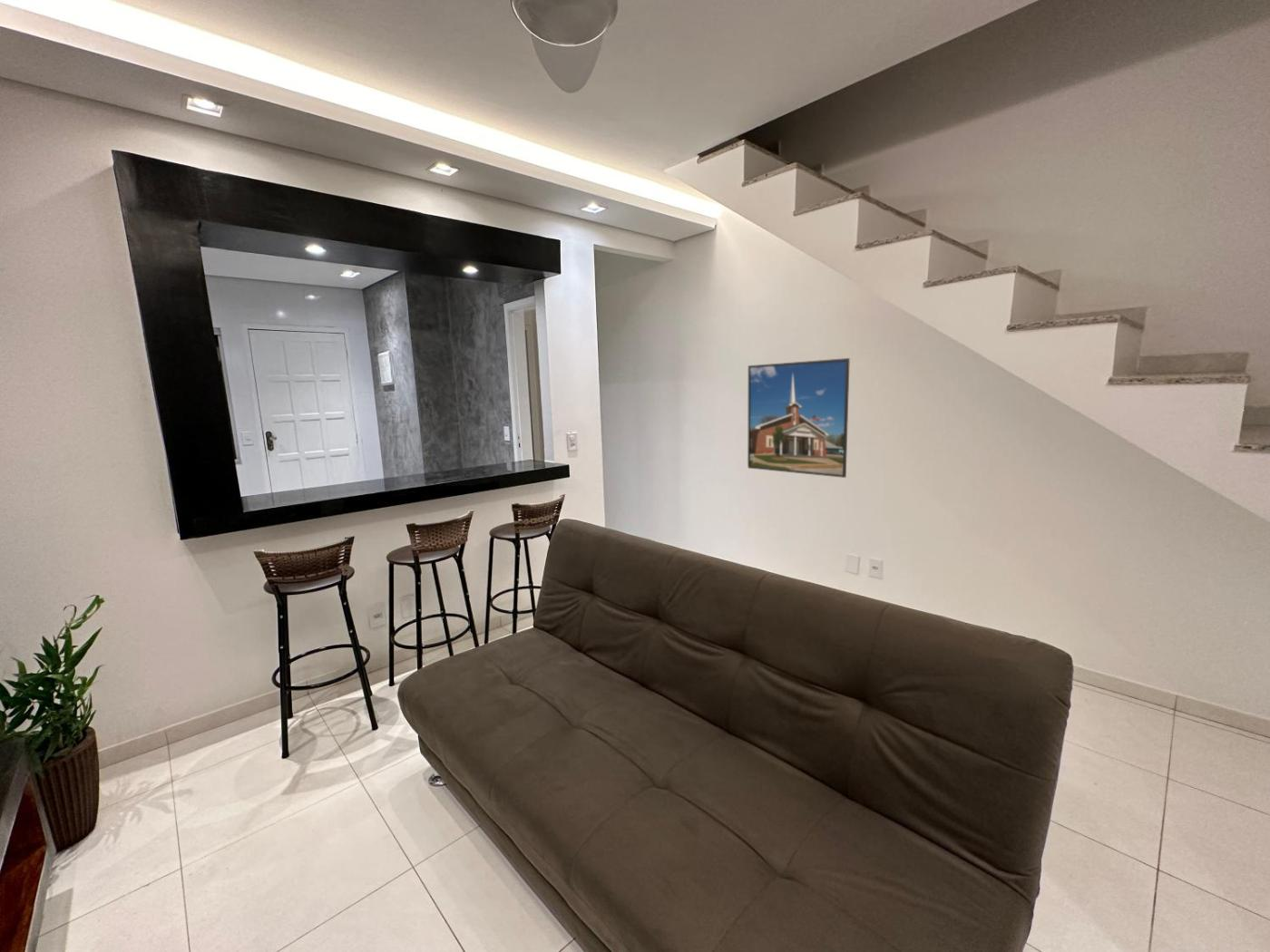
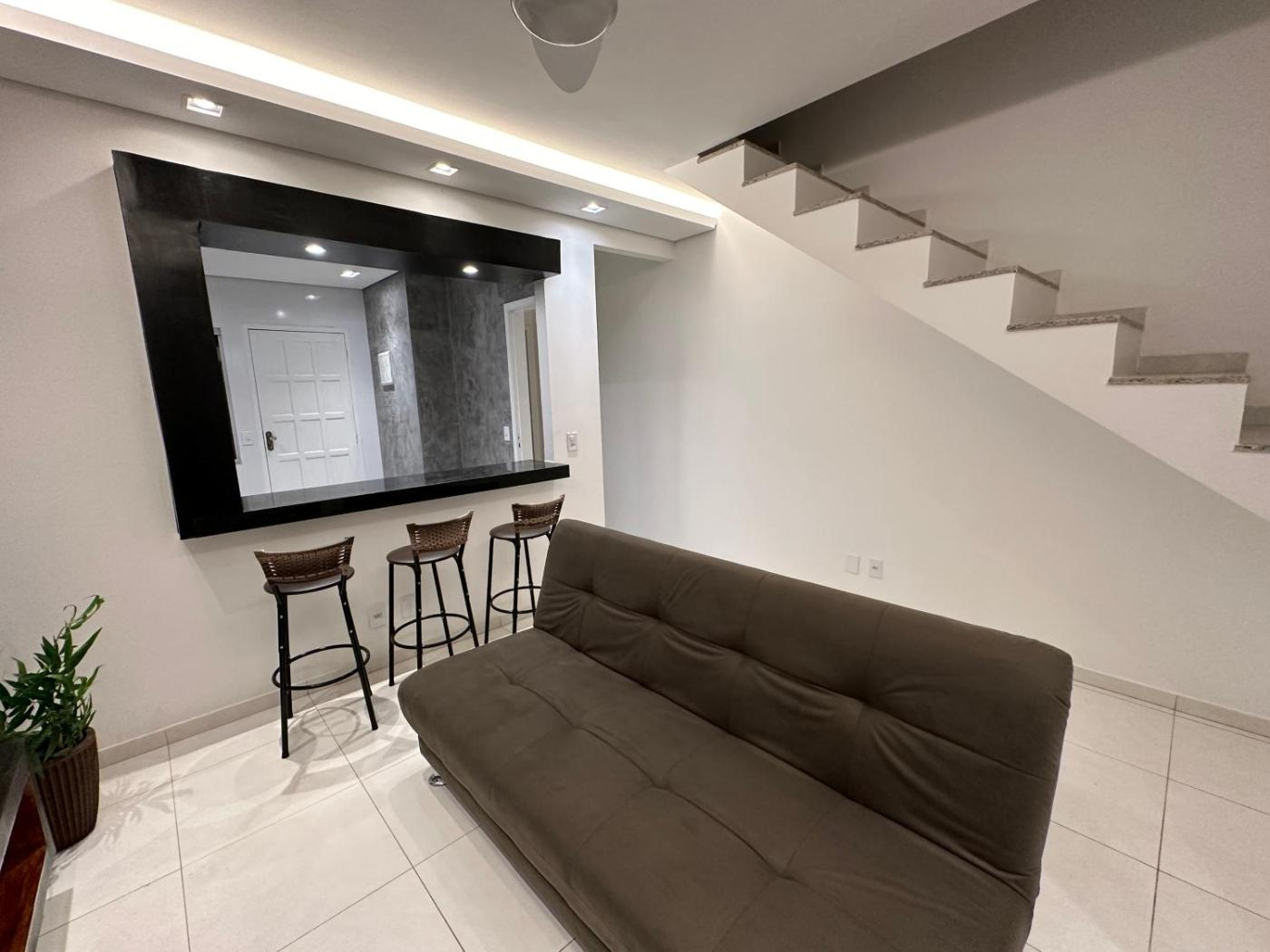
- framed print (794, 418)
